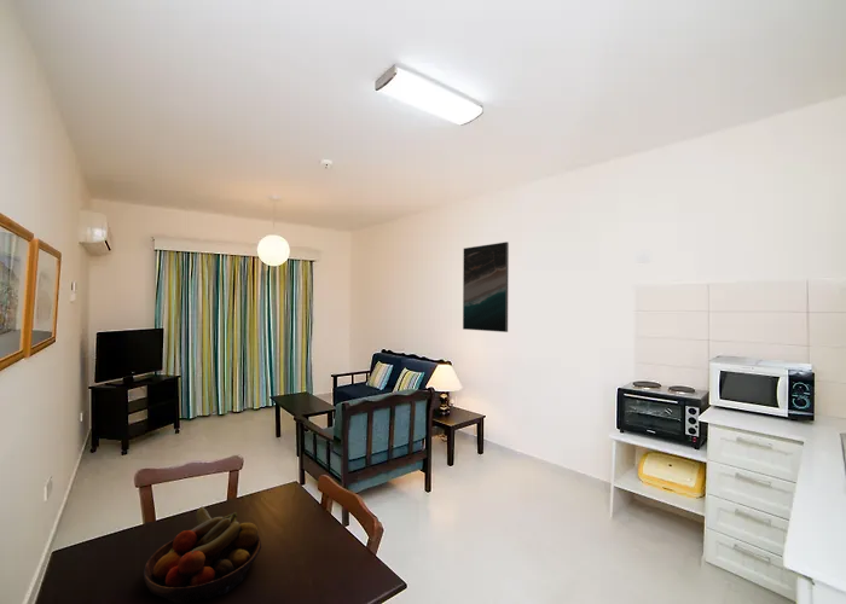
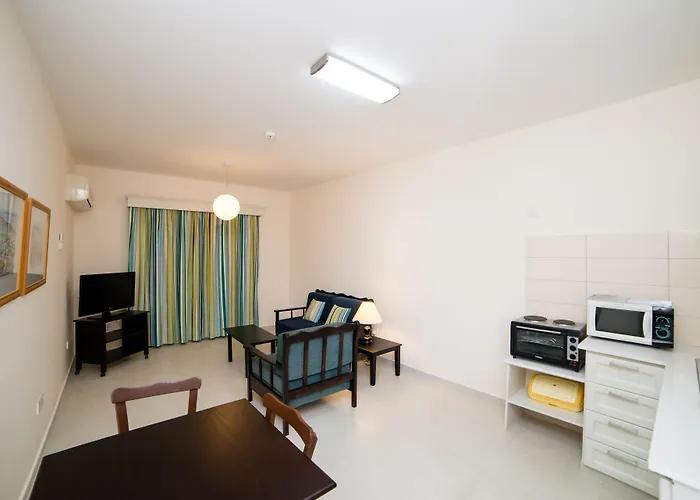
- fruit bowl (204, 547)
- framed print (483, 288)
